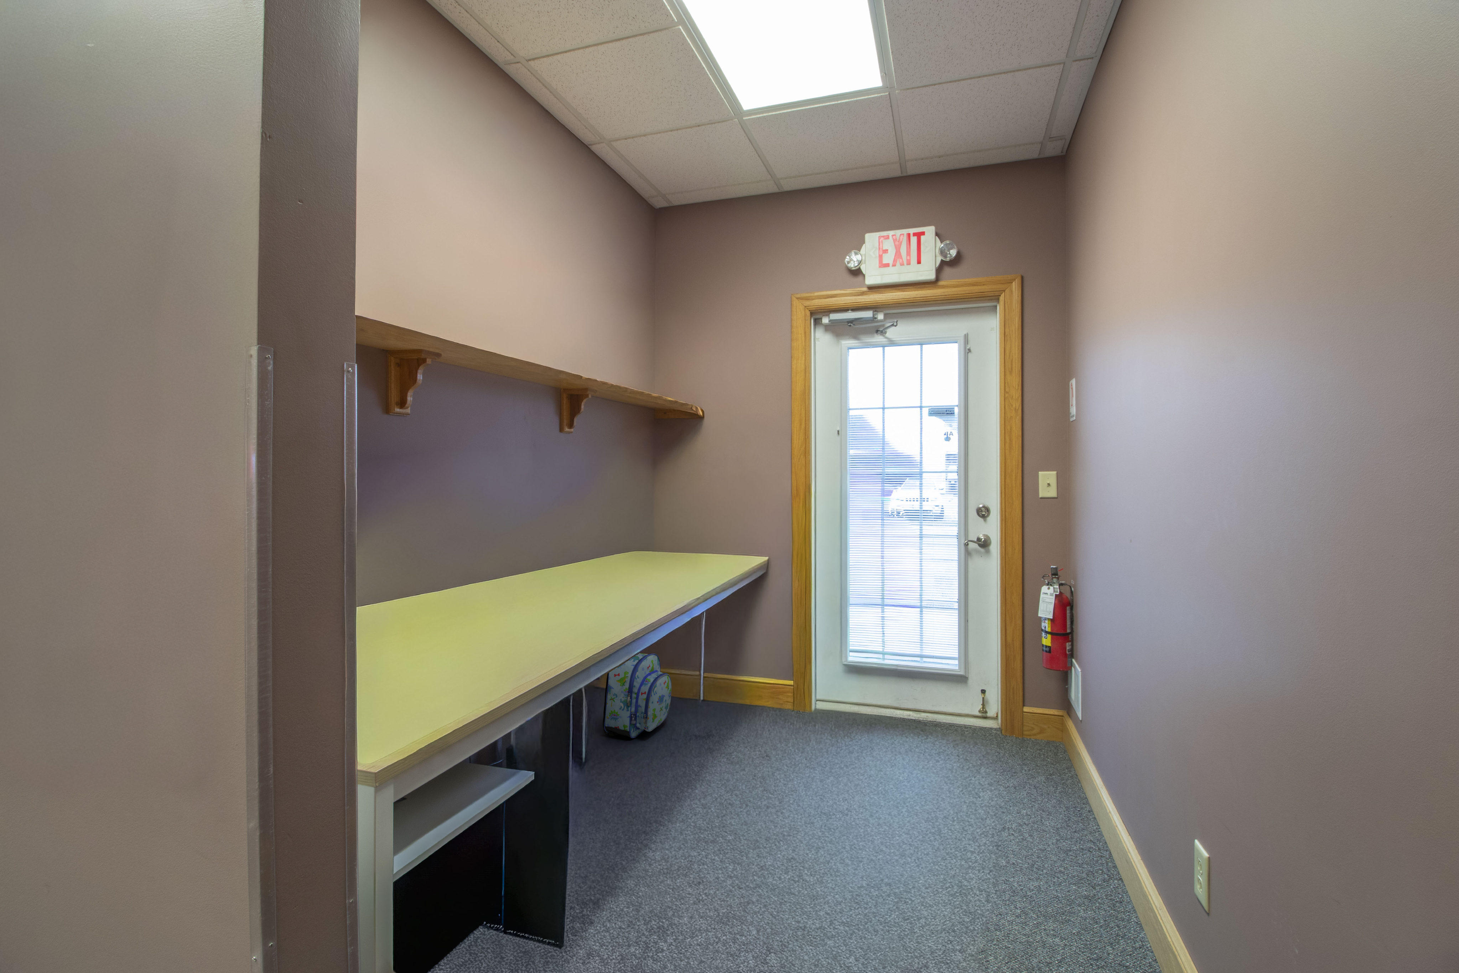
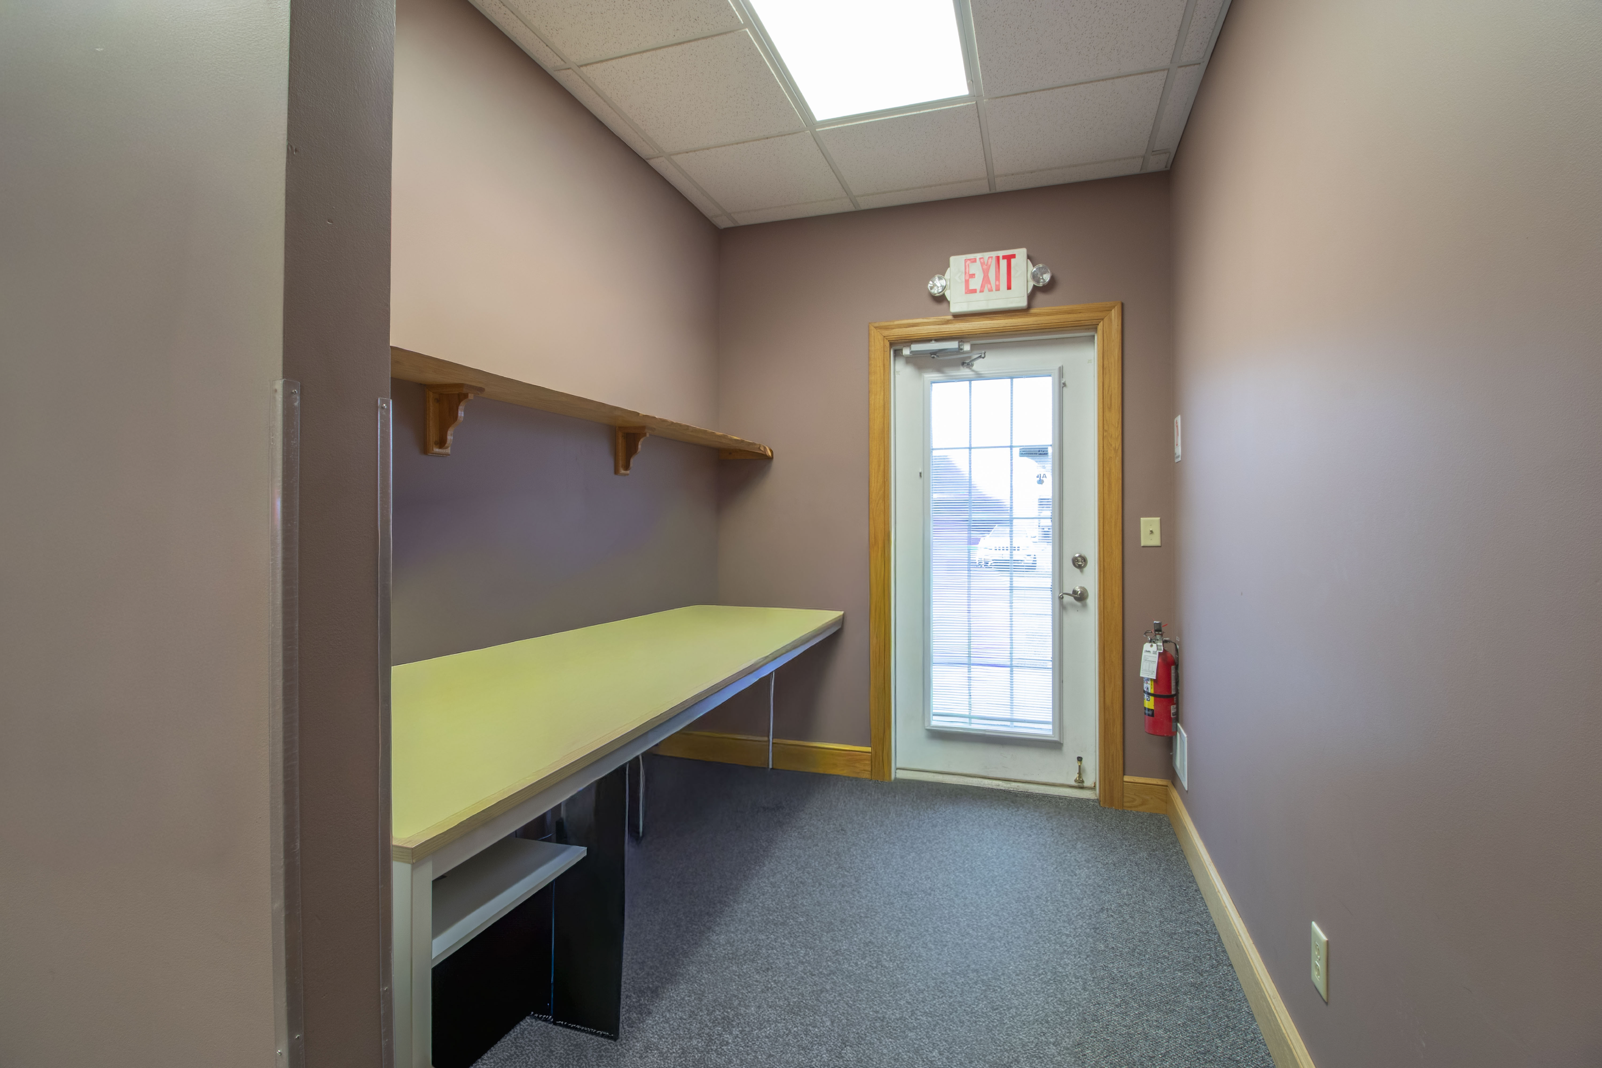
- backpack (639, 691)
